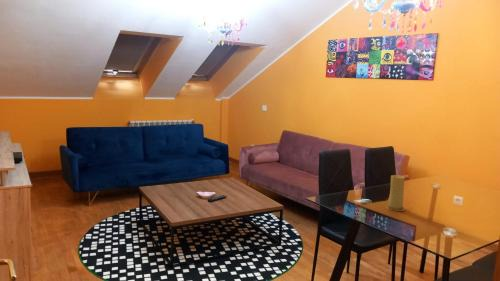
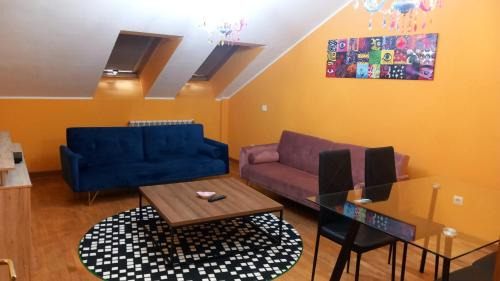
- candle (396, 192)
